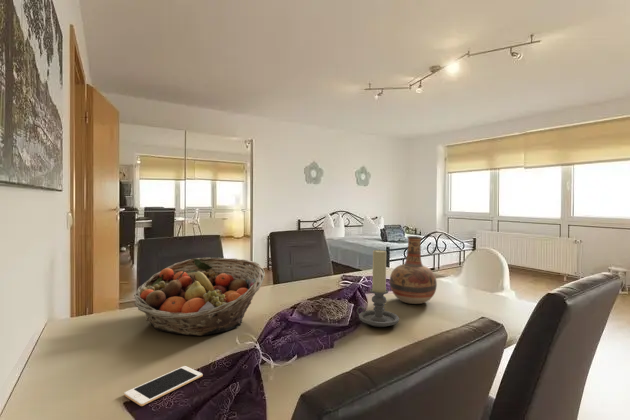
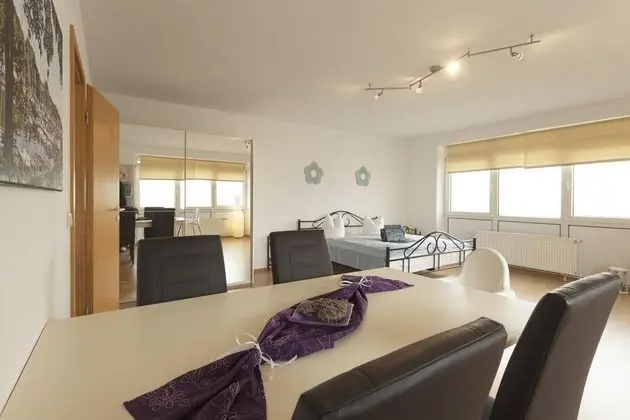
- vase (412, 268)
- fruit basket (201, 292)
- cell phone (165, 383)
- candle holder (375, 285)
